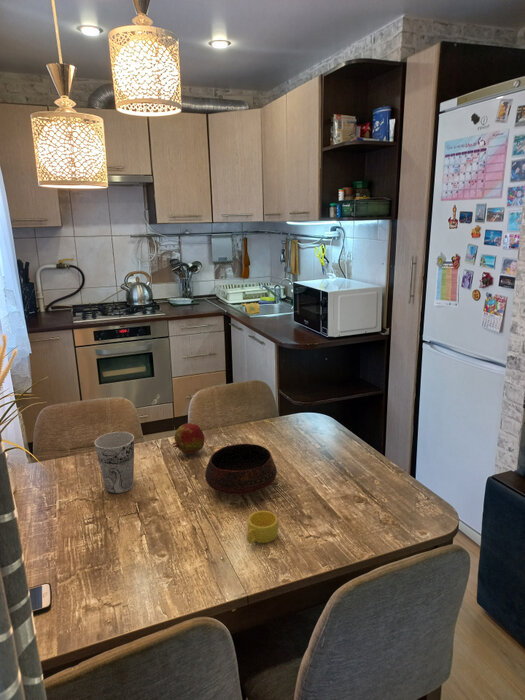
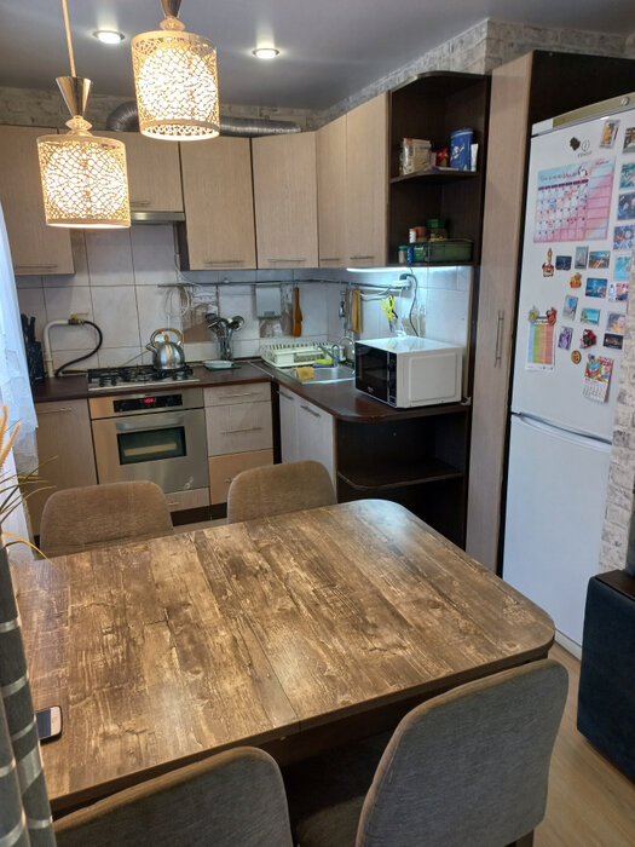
- cup (117, 463)
- cup (260, 529)
- bowl (240, 471)
- fruit (187, 439)
